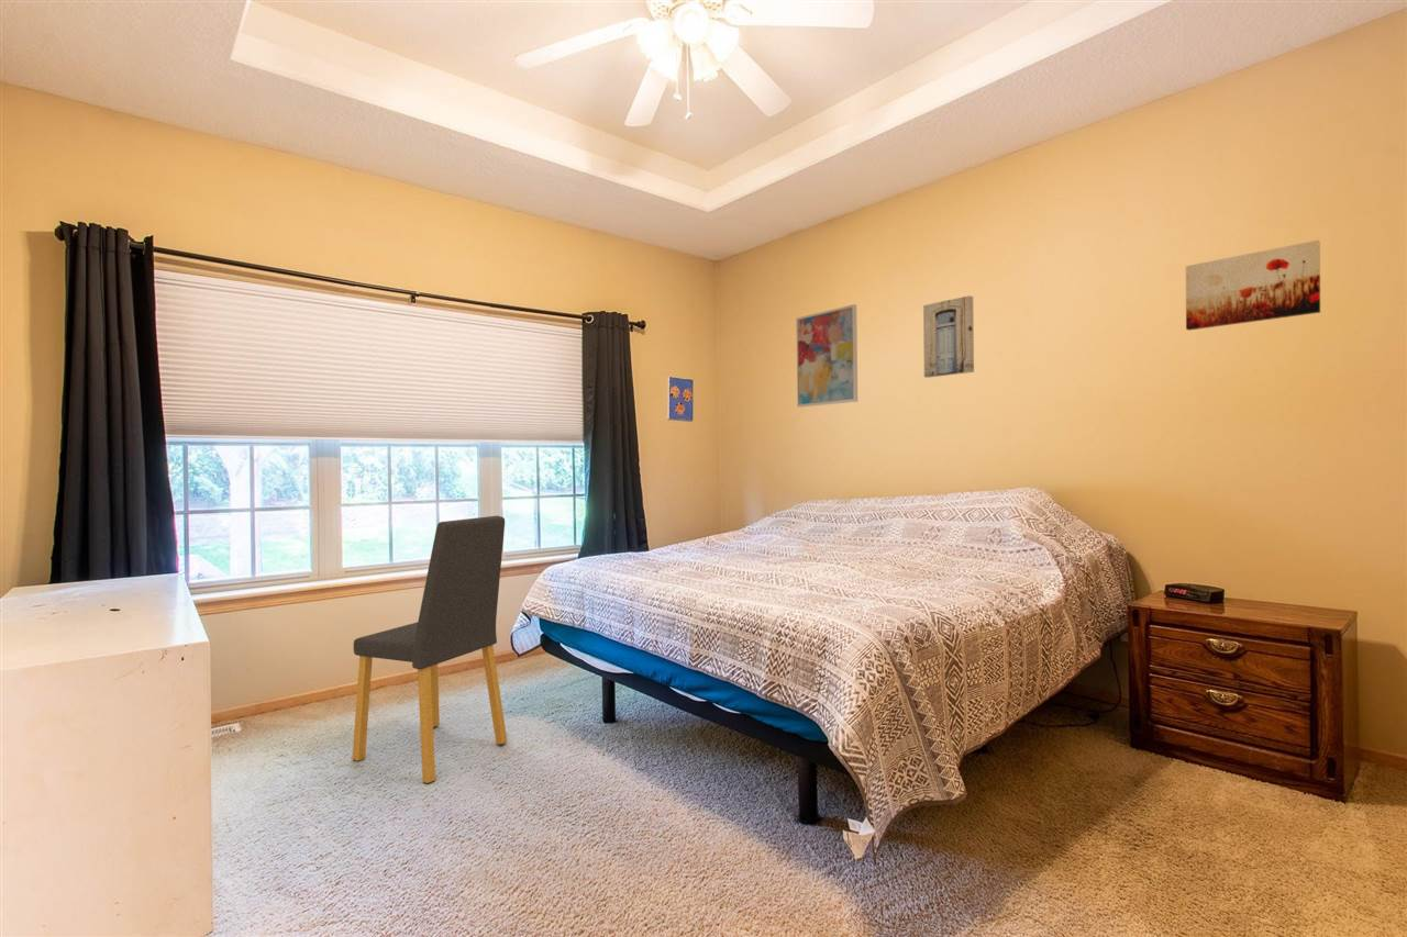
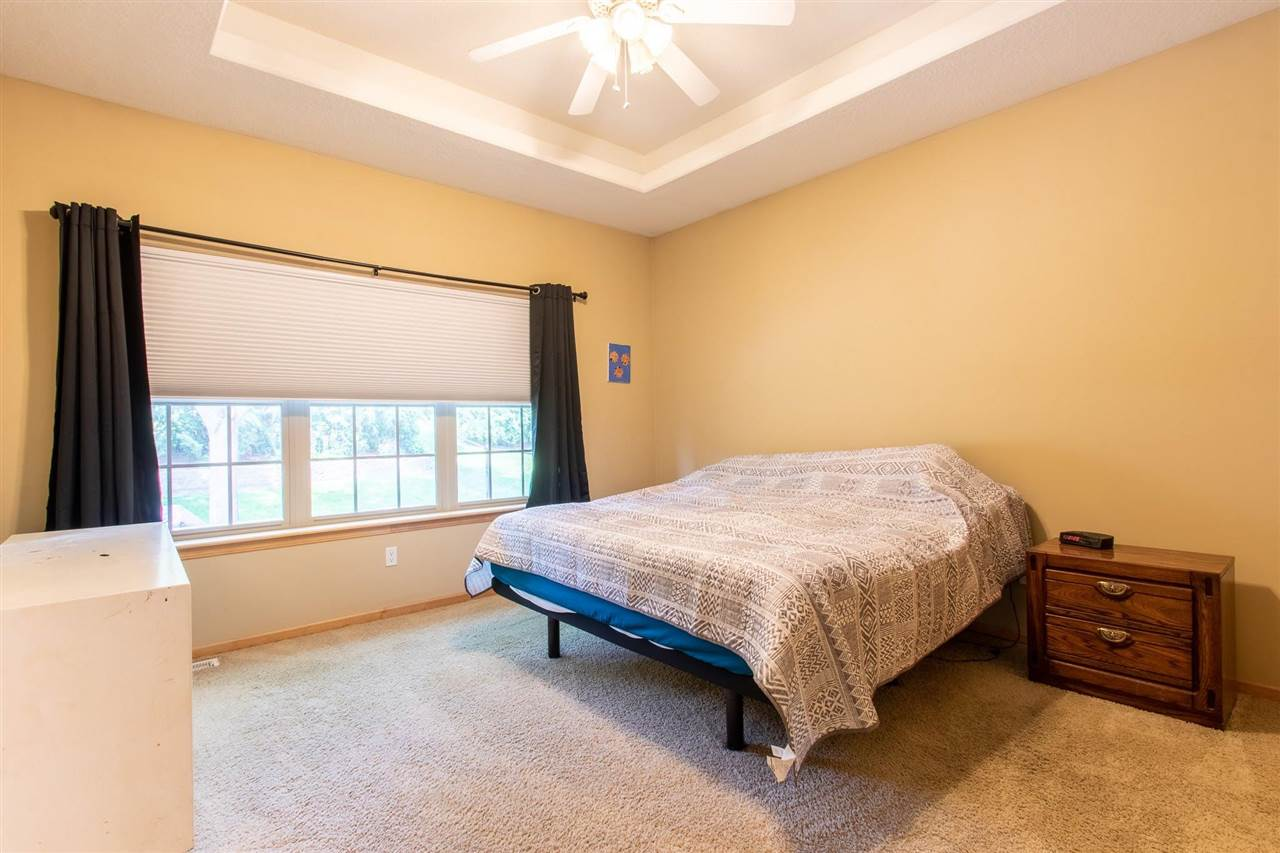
- dining chair (430, 635)
- wall art (948, 337)
- wall art (826, 358)
- wall art (1249, 288)
